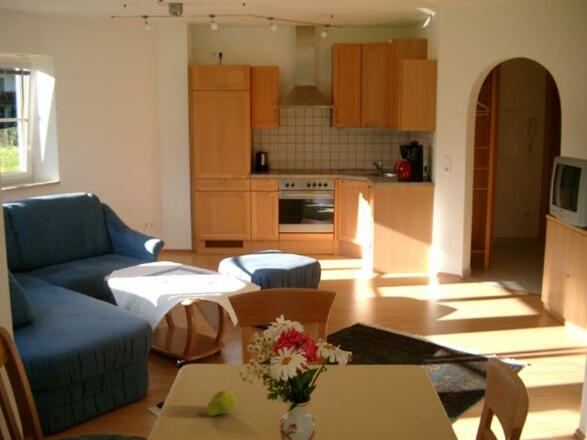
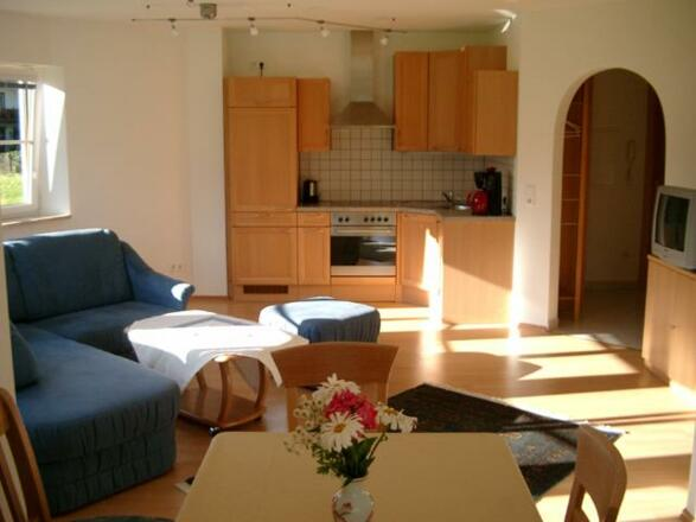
- fruit (218, 402)
